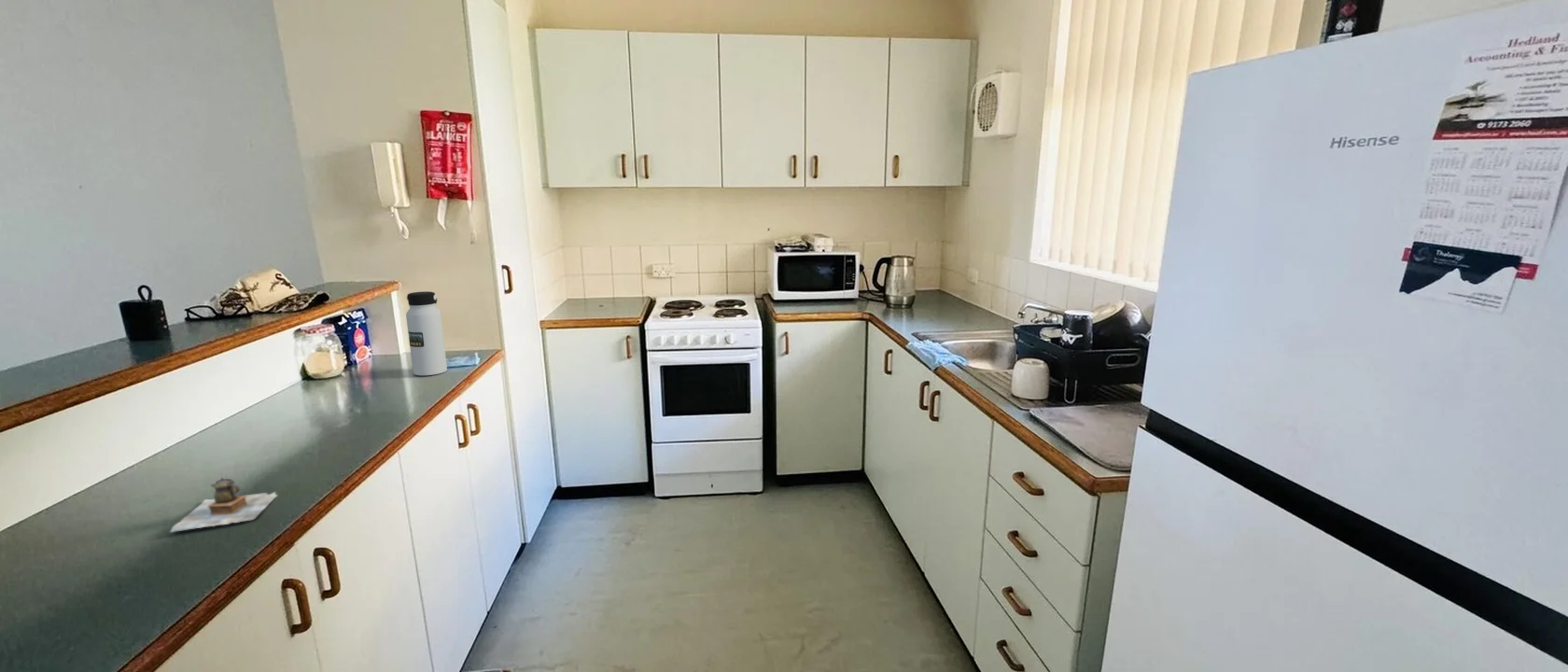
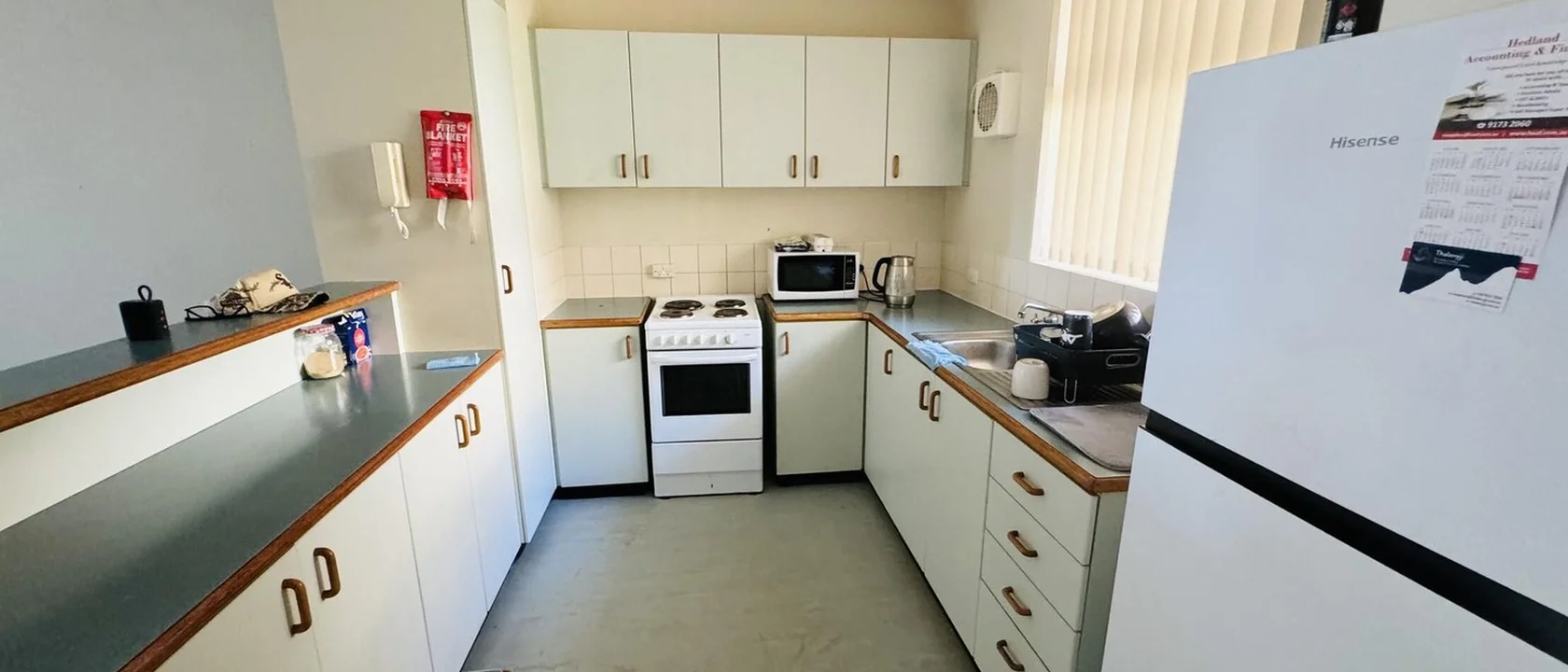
- water bottle (426, 332)
- teapot (225, 494)
